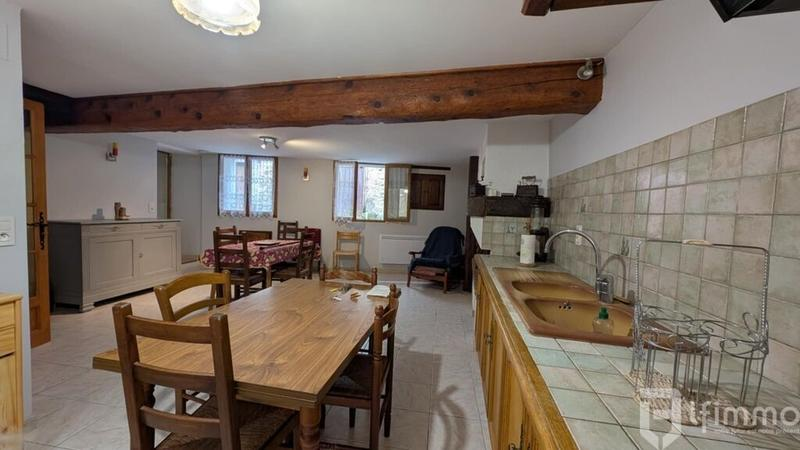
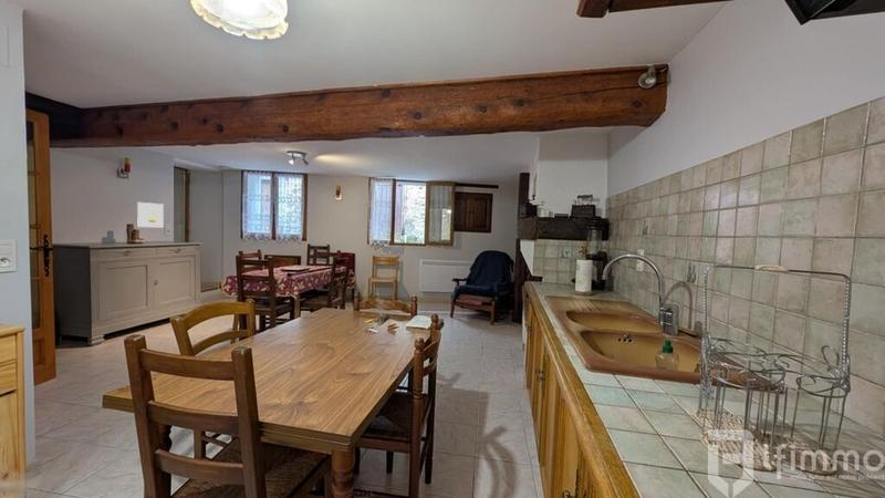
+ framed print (150, 215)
